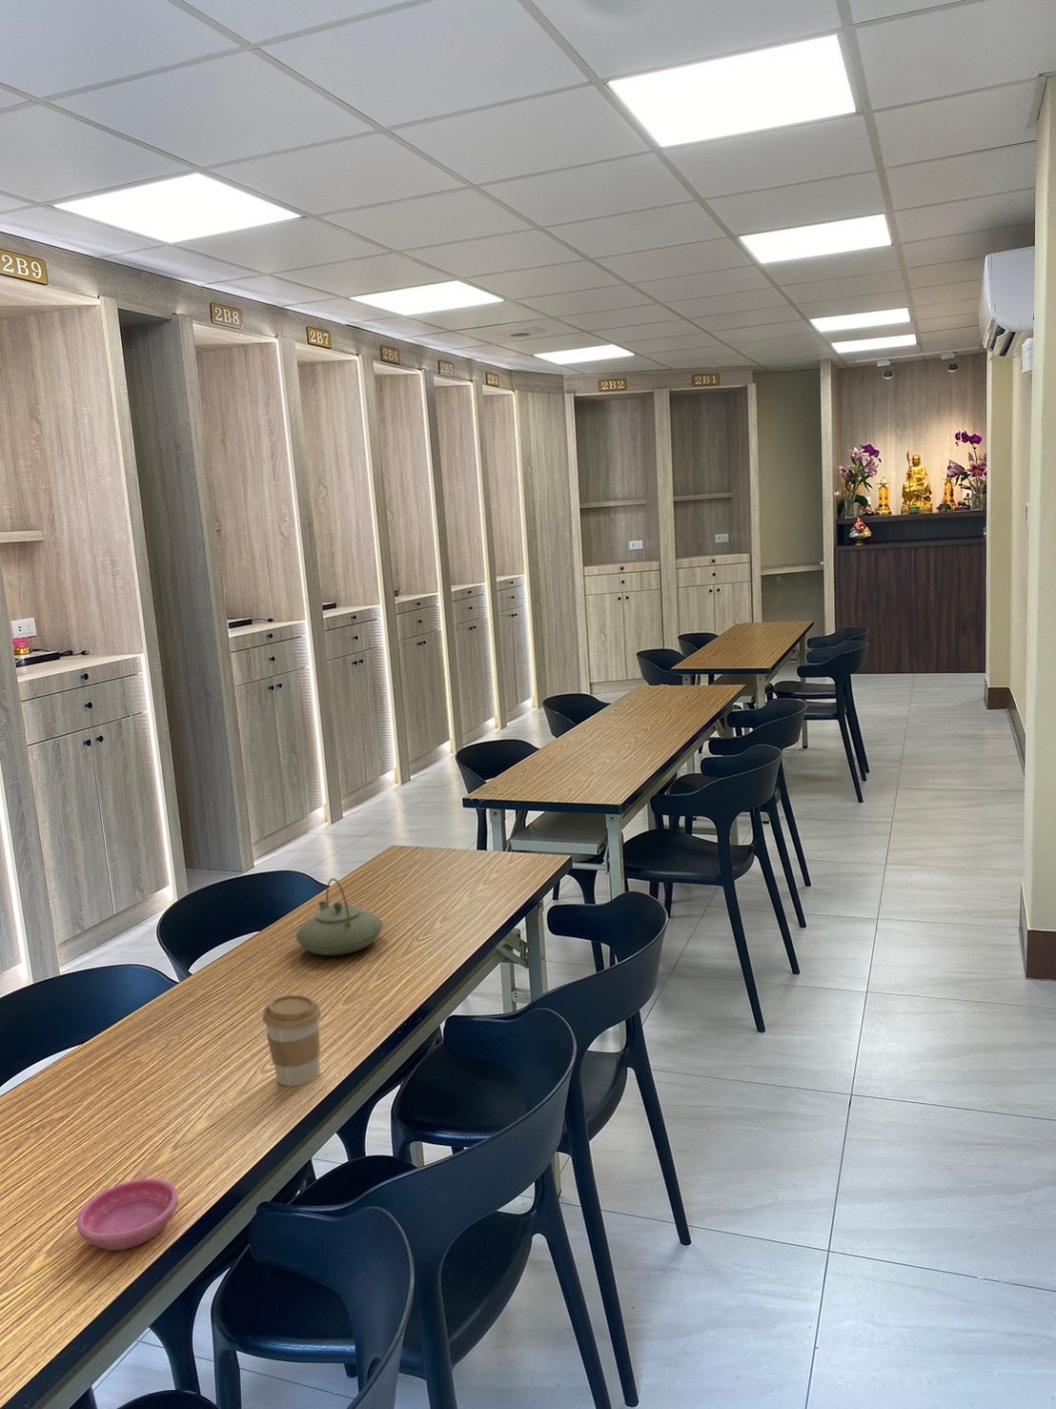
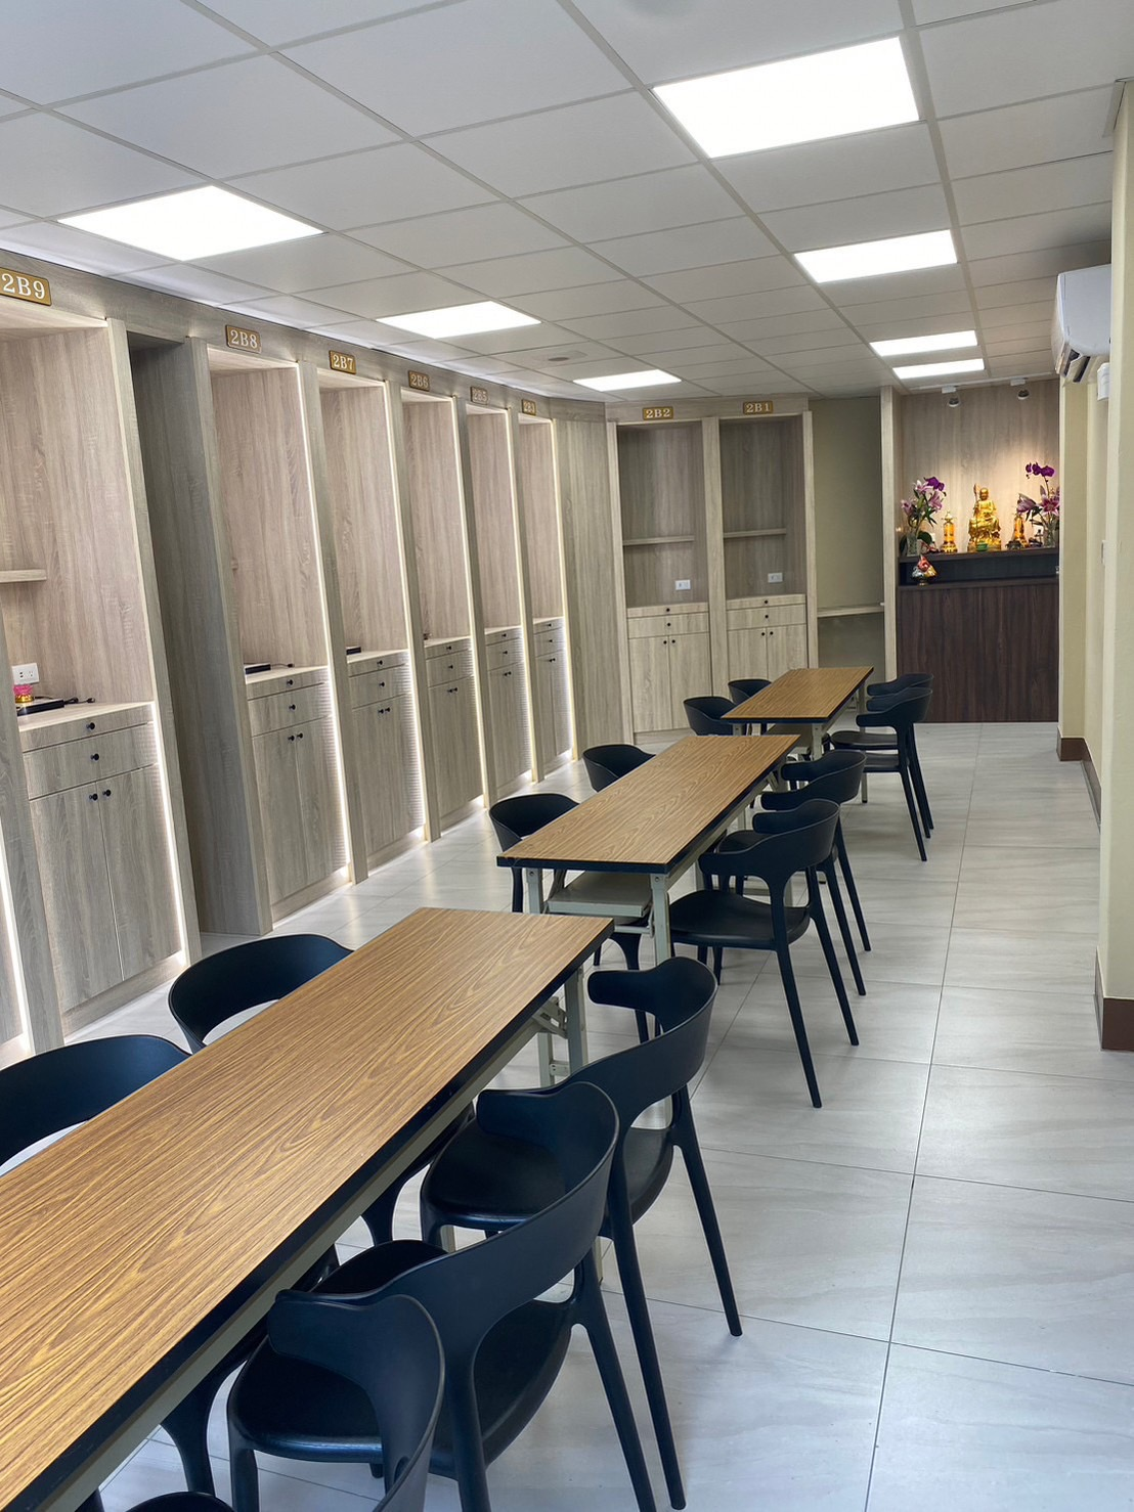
- saucer (129, 1216)
- coffee cup (294, 1038)
- teapot (335, 911)
